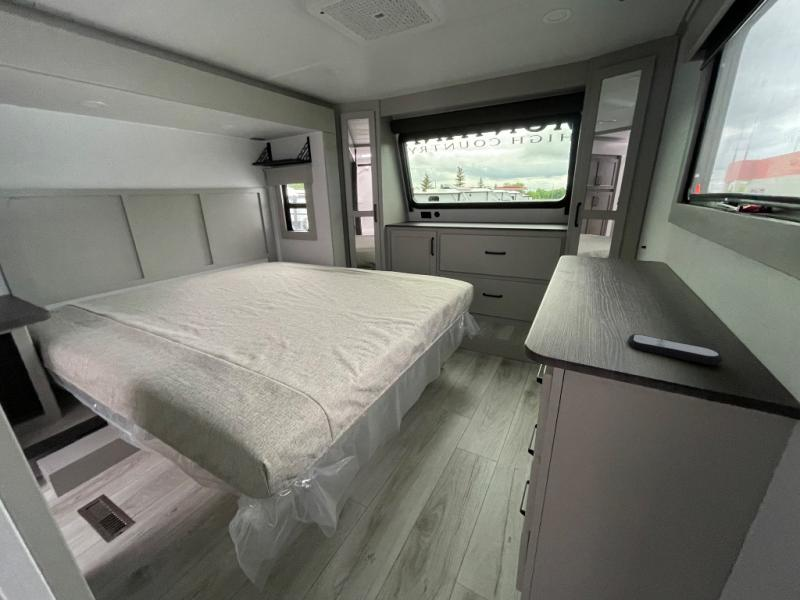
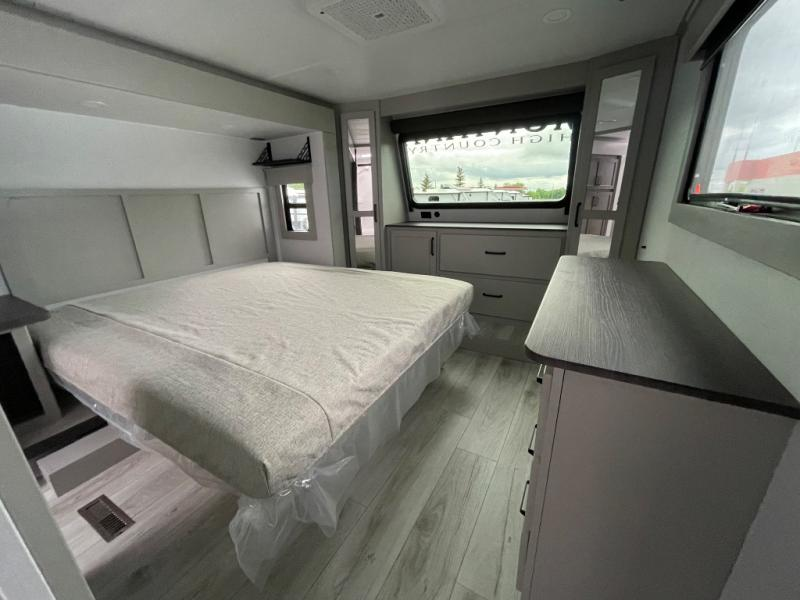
- remote control (671, 348)
